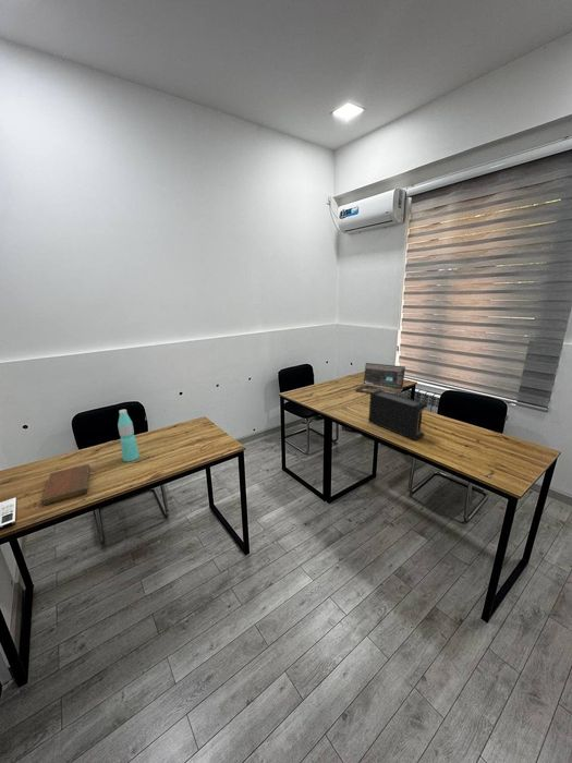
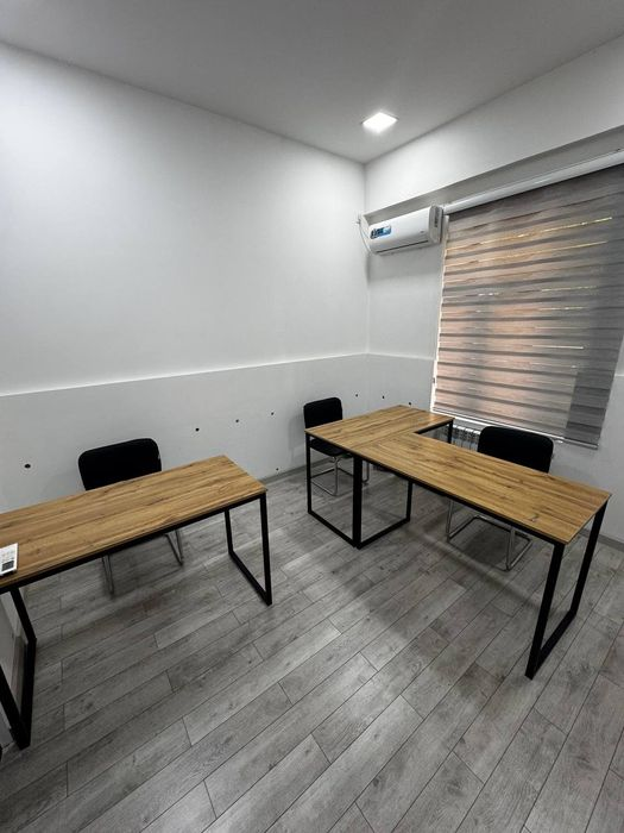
- notebook (68, 482)
- water bottle (126, 434)
- laptop (380, 378)
- speaker (395, 413)
